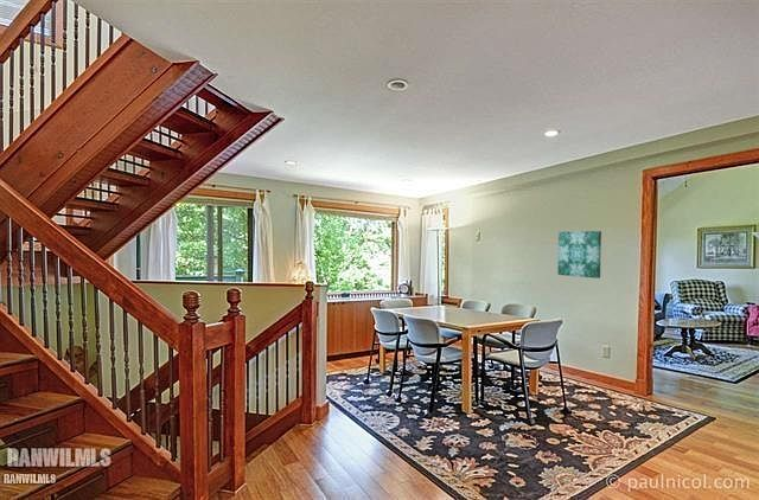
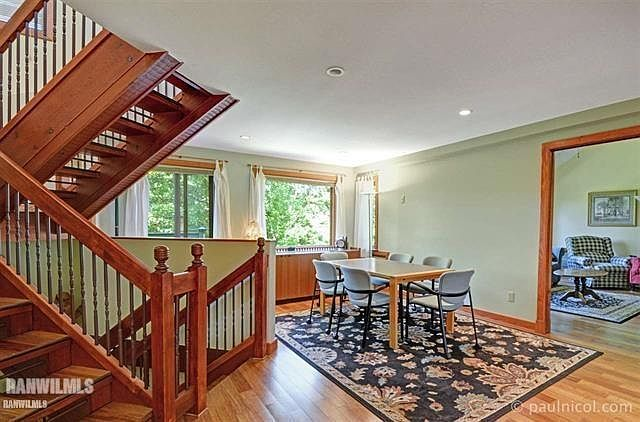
- wall art (578, 254)
